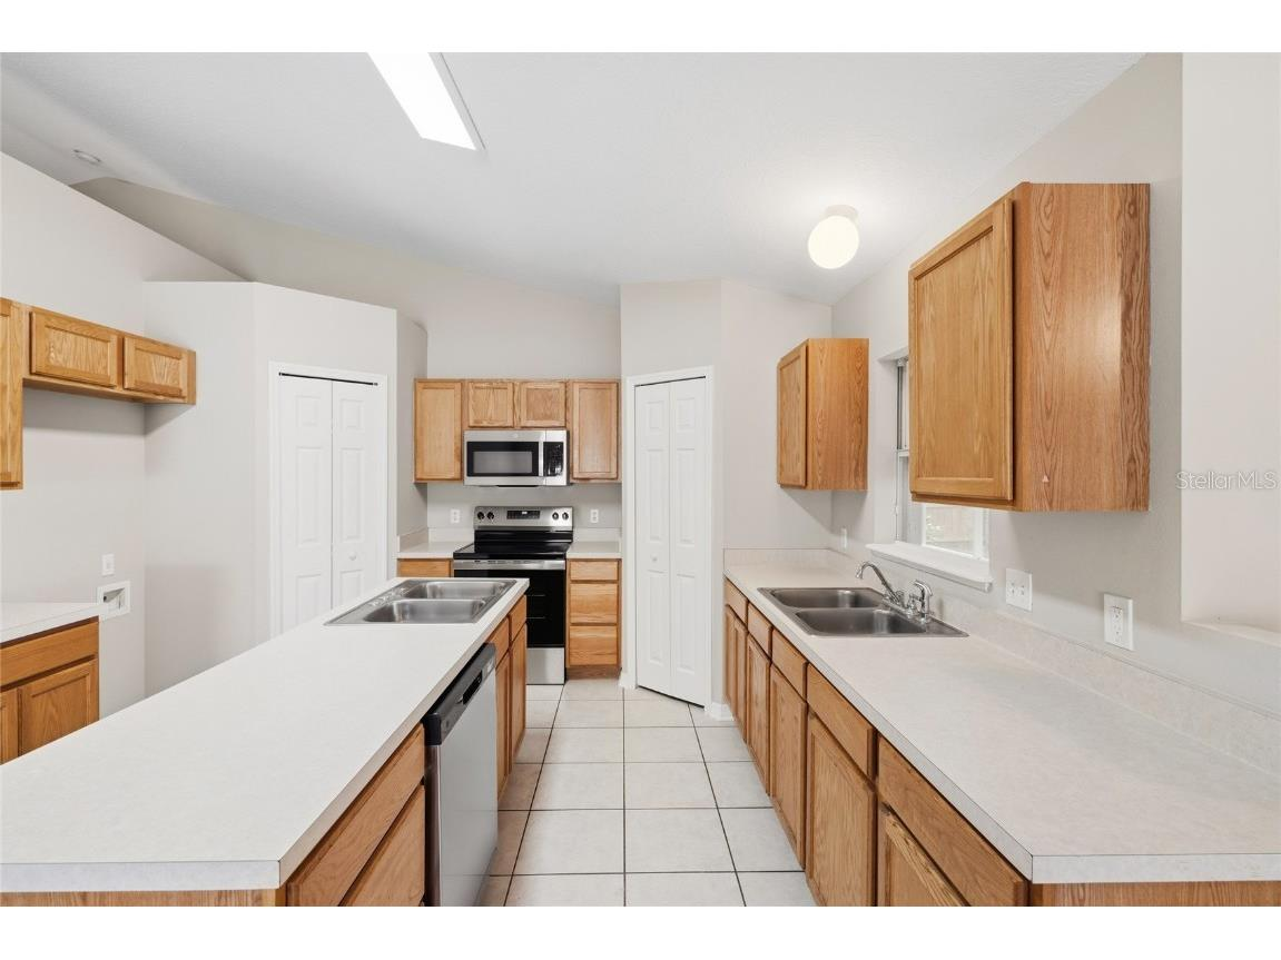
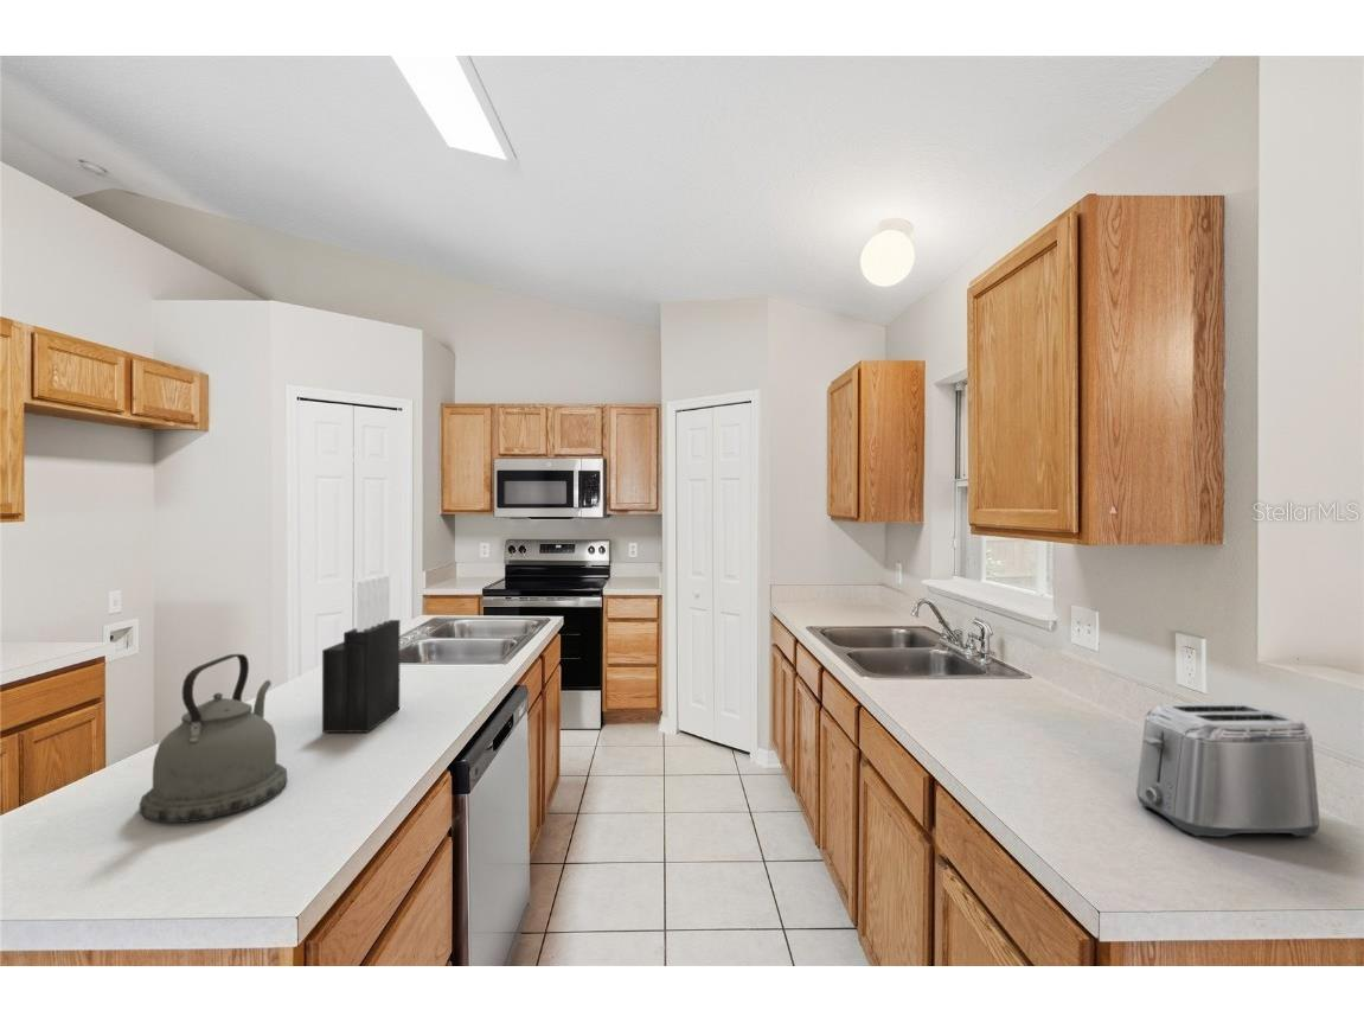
+ knife block (358, 648)
+ toaster (1230, 766)
+ kettle (218, 724)
